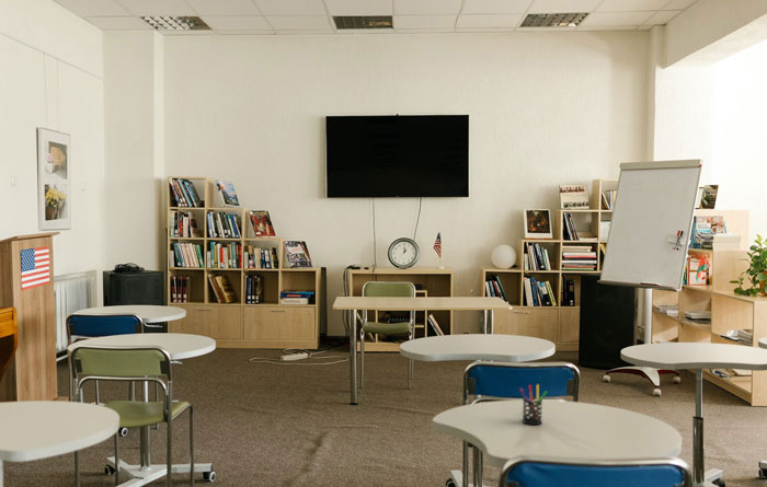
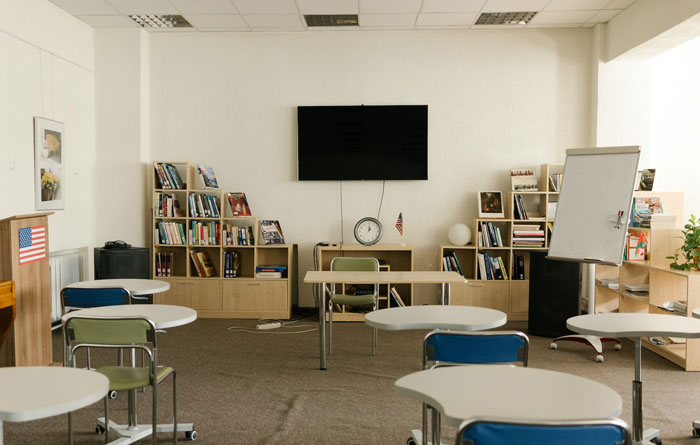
- pen holder (534, 403)
